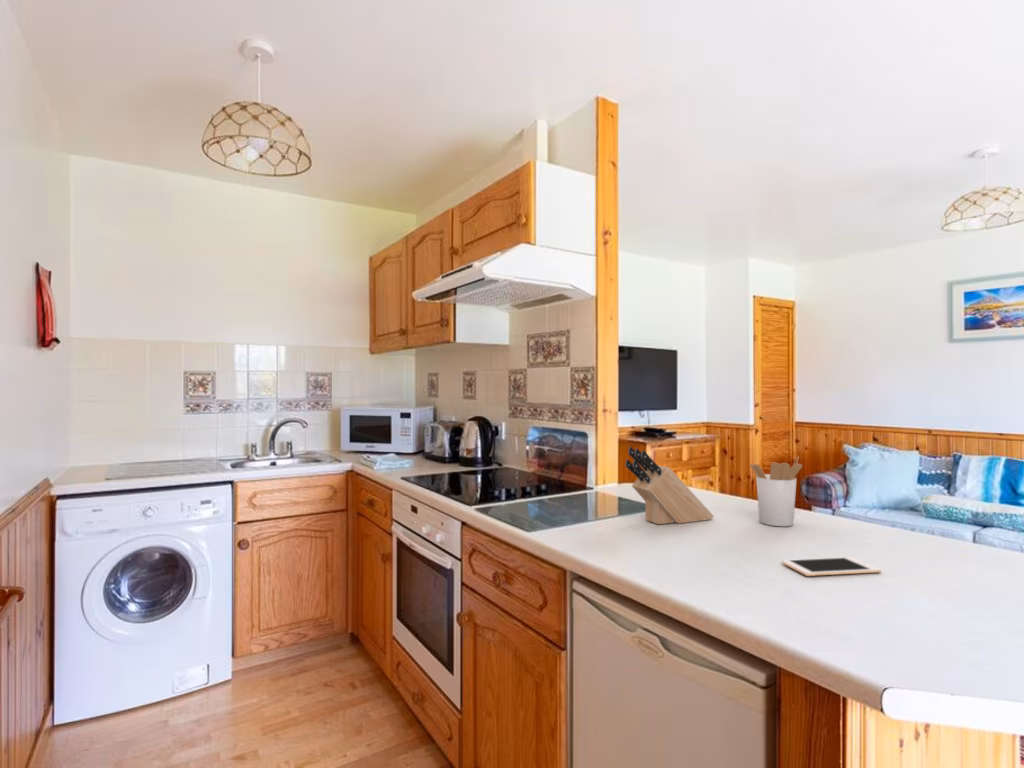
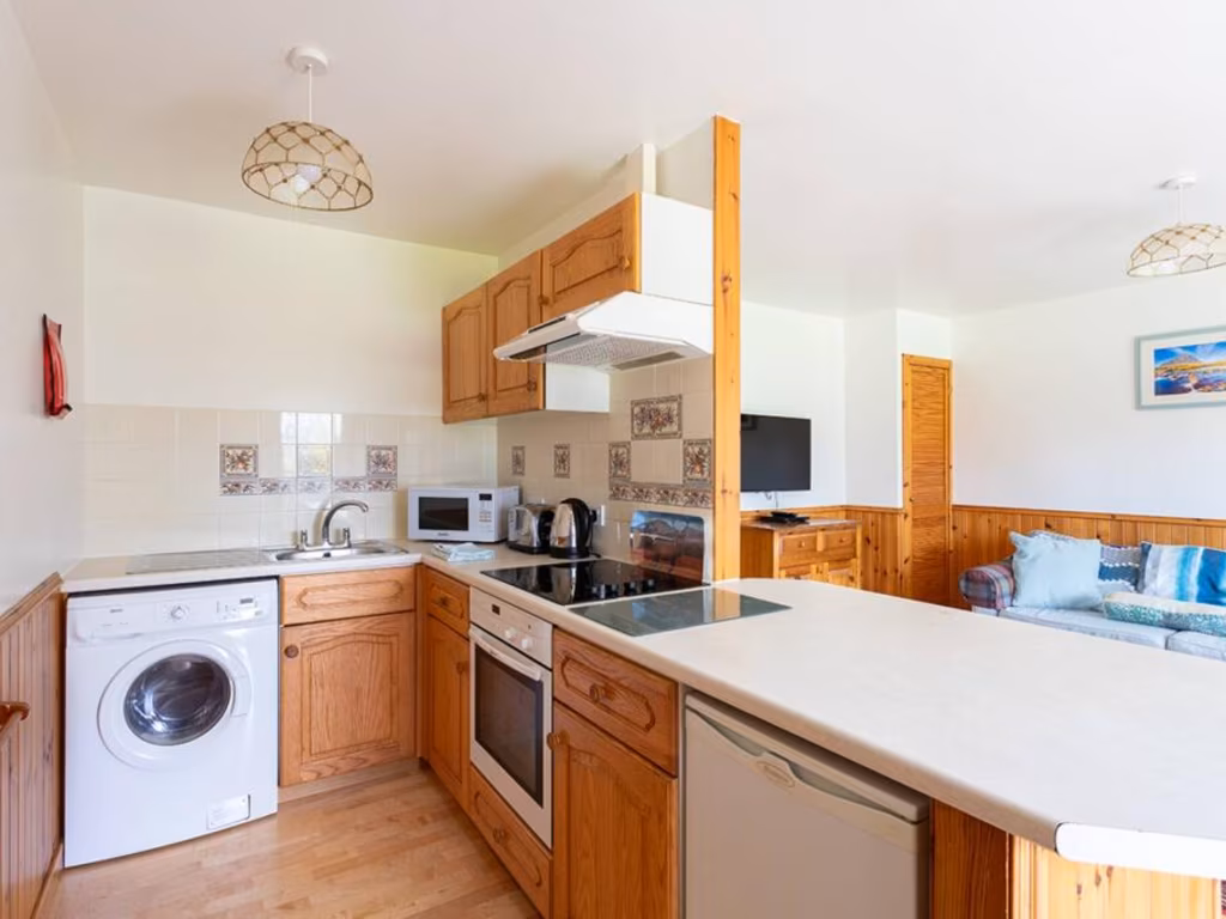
- knife block (667, 483)
- cell phone (830, 566)
- utensil holder (779, 490)
